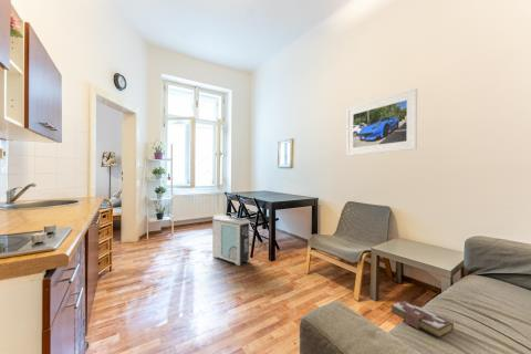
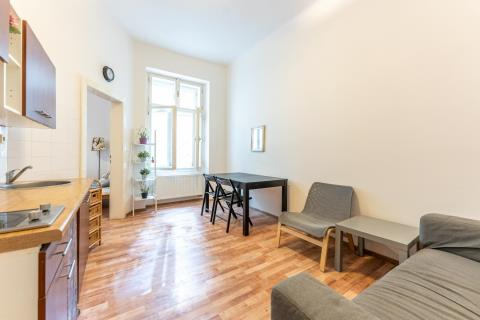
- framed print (377, 126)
- air purifier (230, 238)
- book (419, 316)
